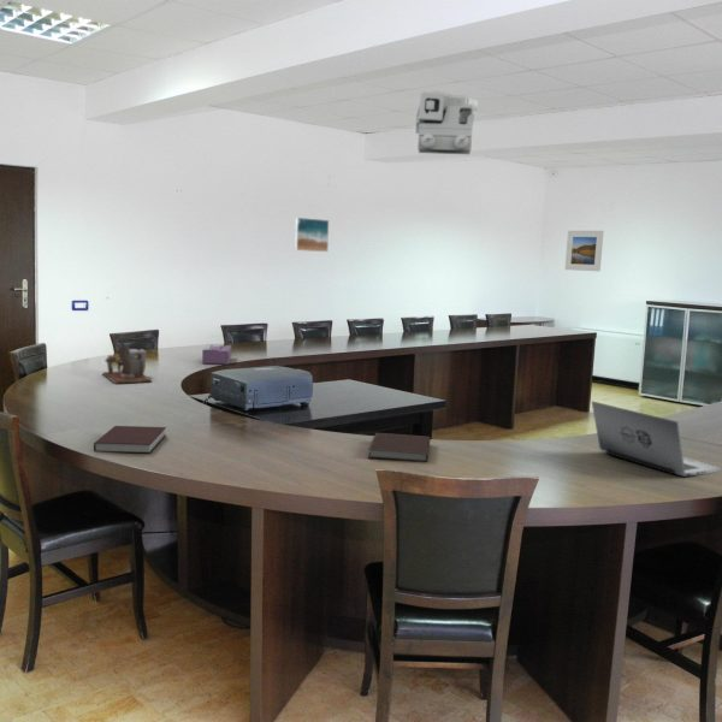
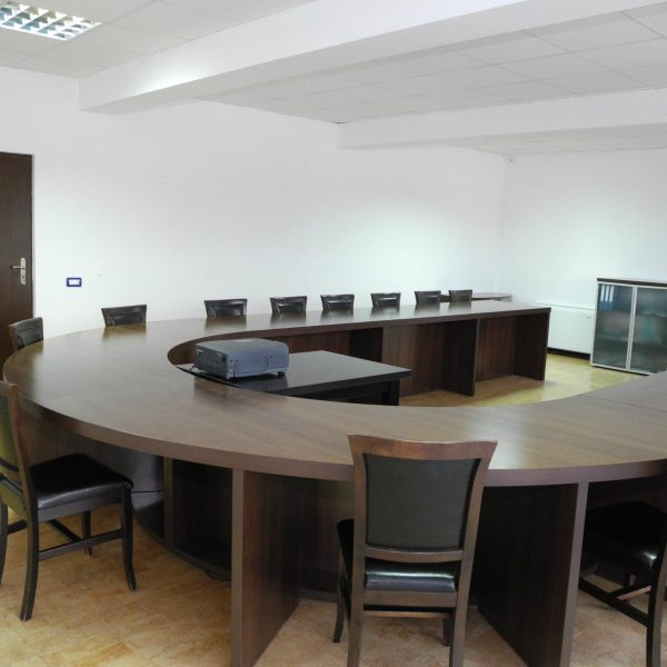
- notebook (400, 446)
- tissue box (217, 354)
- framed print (312, 235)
- desk organizer (126, 359)
- notebook (131, 438)
- laptop (653, 434)
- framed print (584, 250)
- total station (445, 120)
